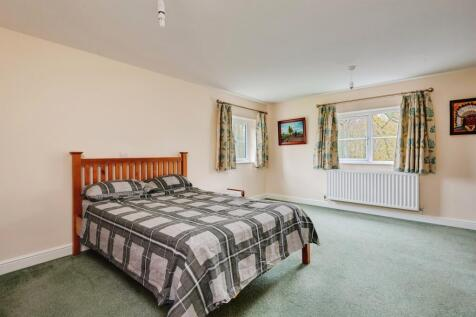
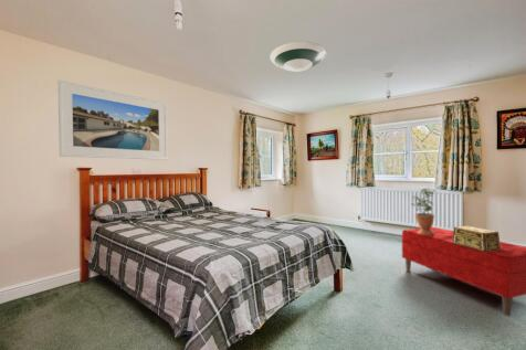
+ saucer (297, 63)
+ bench (462, 262)
+ decorative box (475, 237)
+ potted plant (427, 210)
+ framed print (120, 126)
